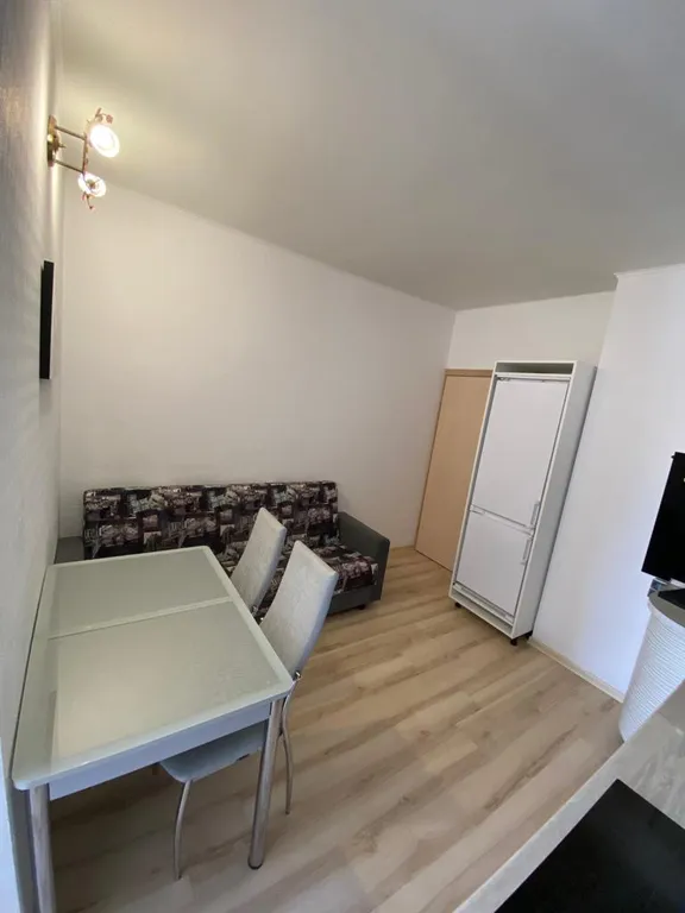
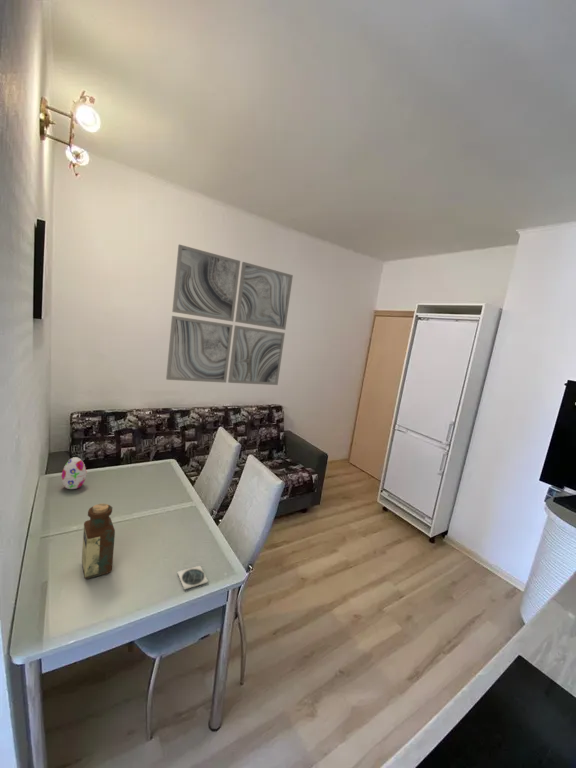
+ decorative egg (74, 472)
+ bottle (98, 537)
+ wall art (235, 321)
+ coaster (192, 577)
